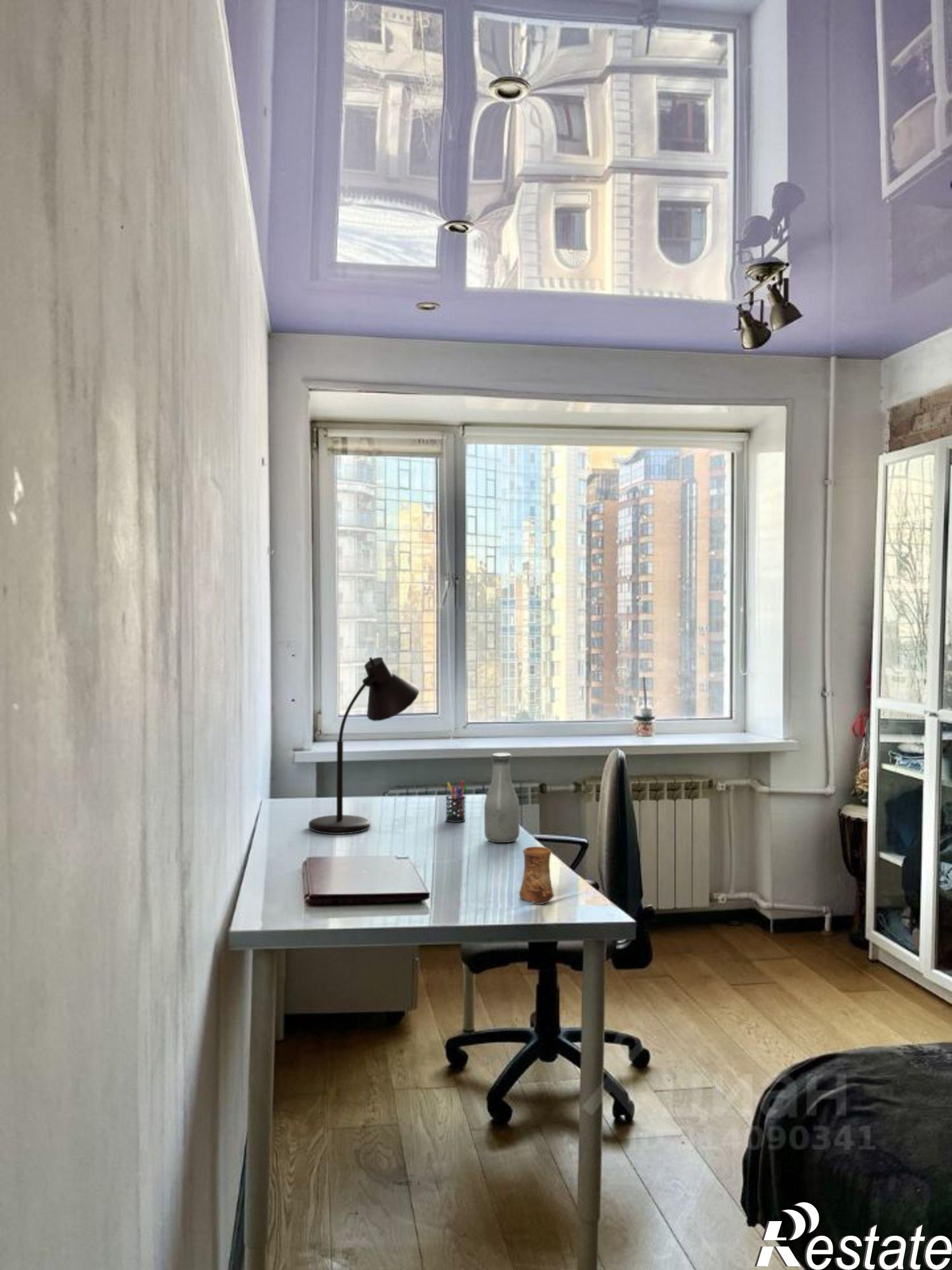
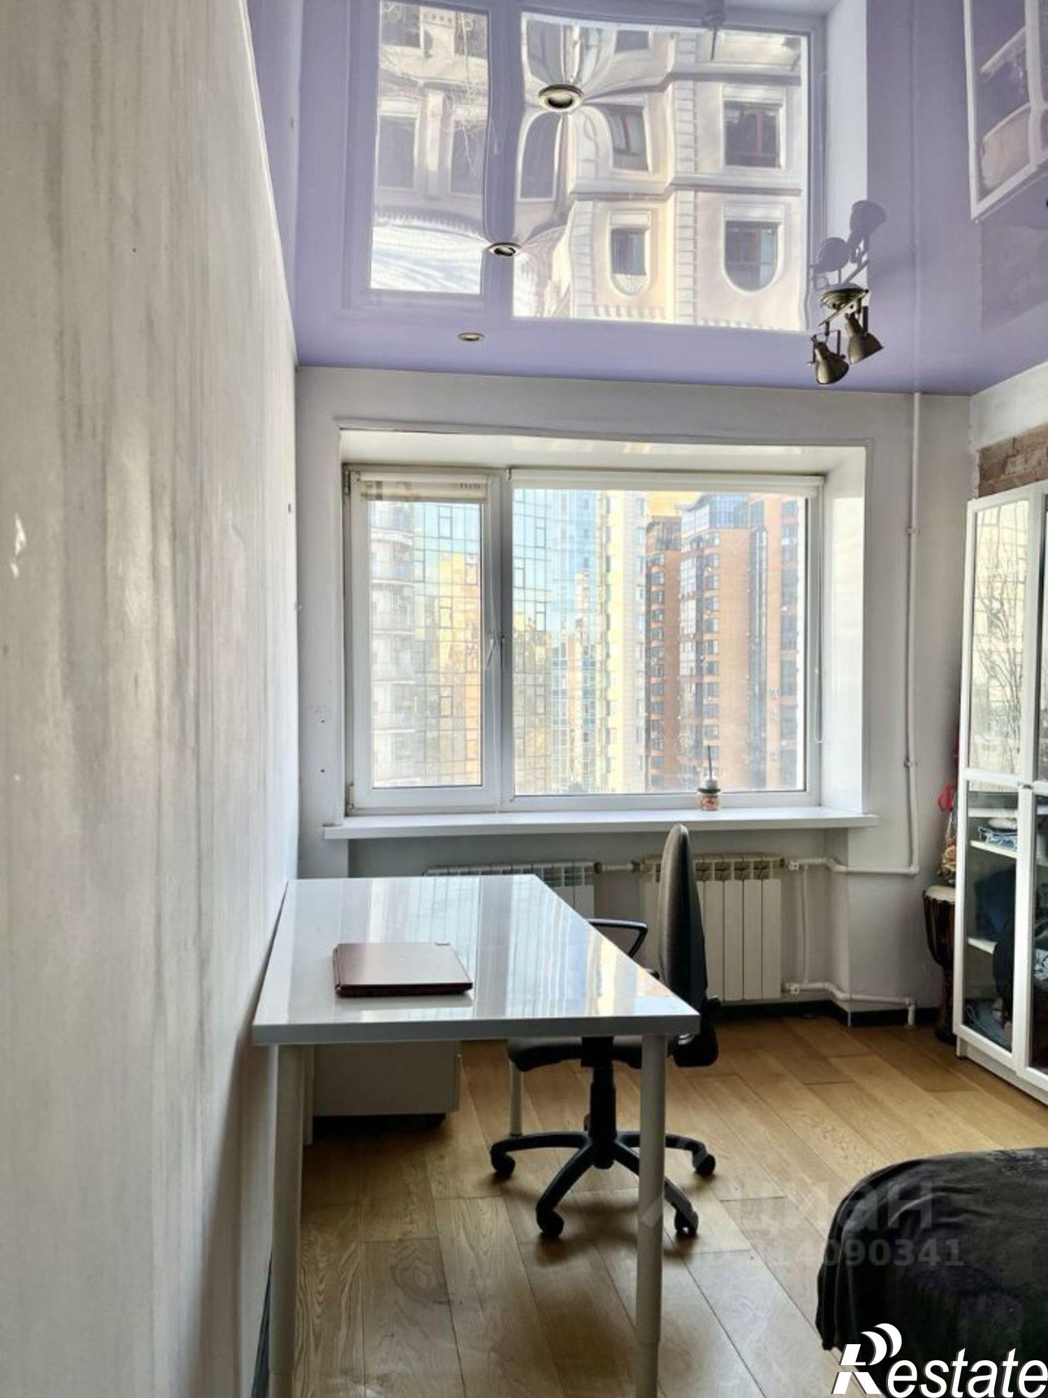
- pen holder (458, 799)
- bottle (501, 796)
- desk lamp (372, 720)
- cup (536, 875)
